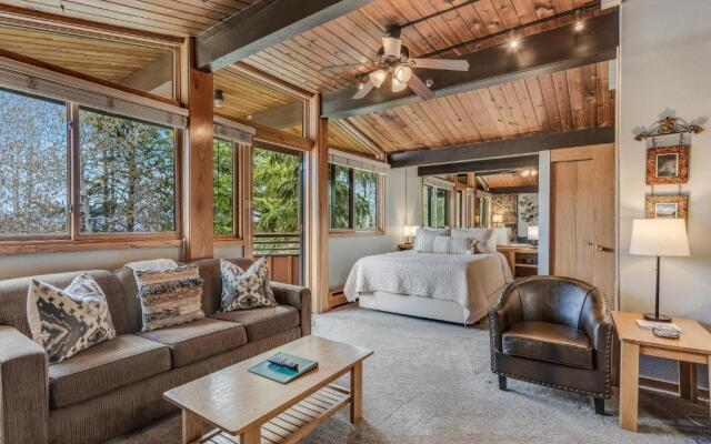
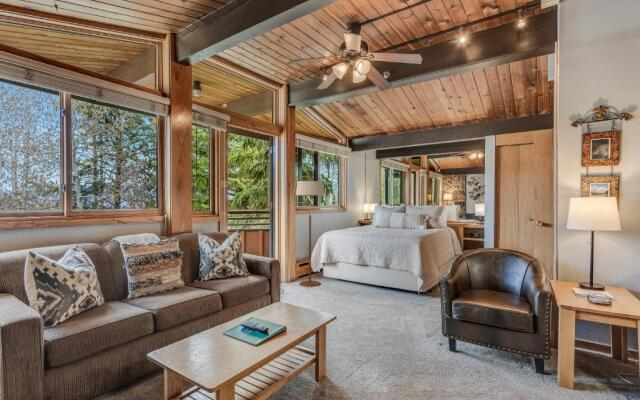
+ floor lamp (309, 229)
